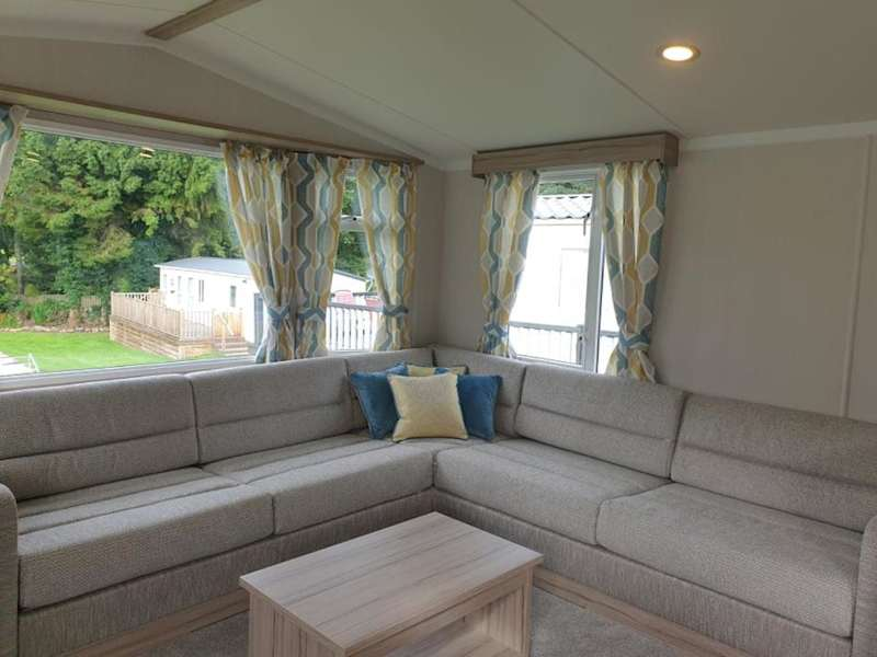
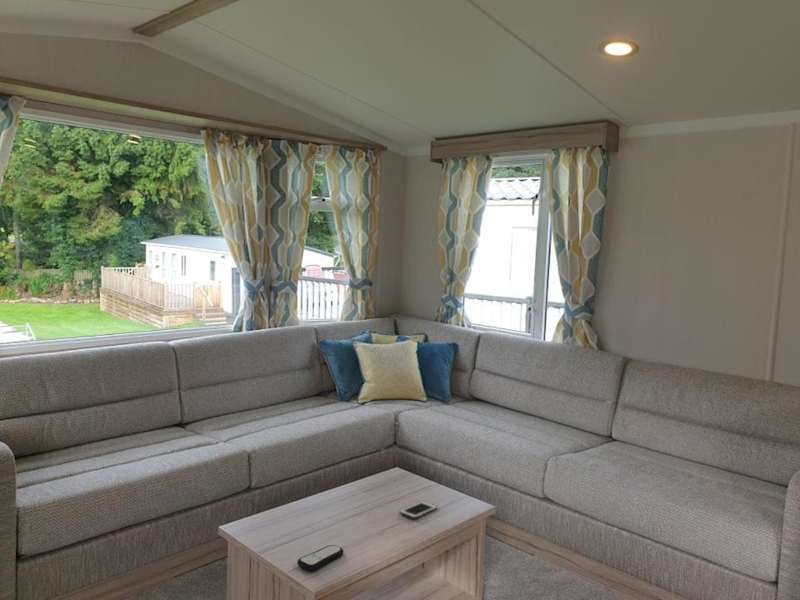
+ cell phone (418, 509)
+ remote control (321, 556)
